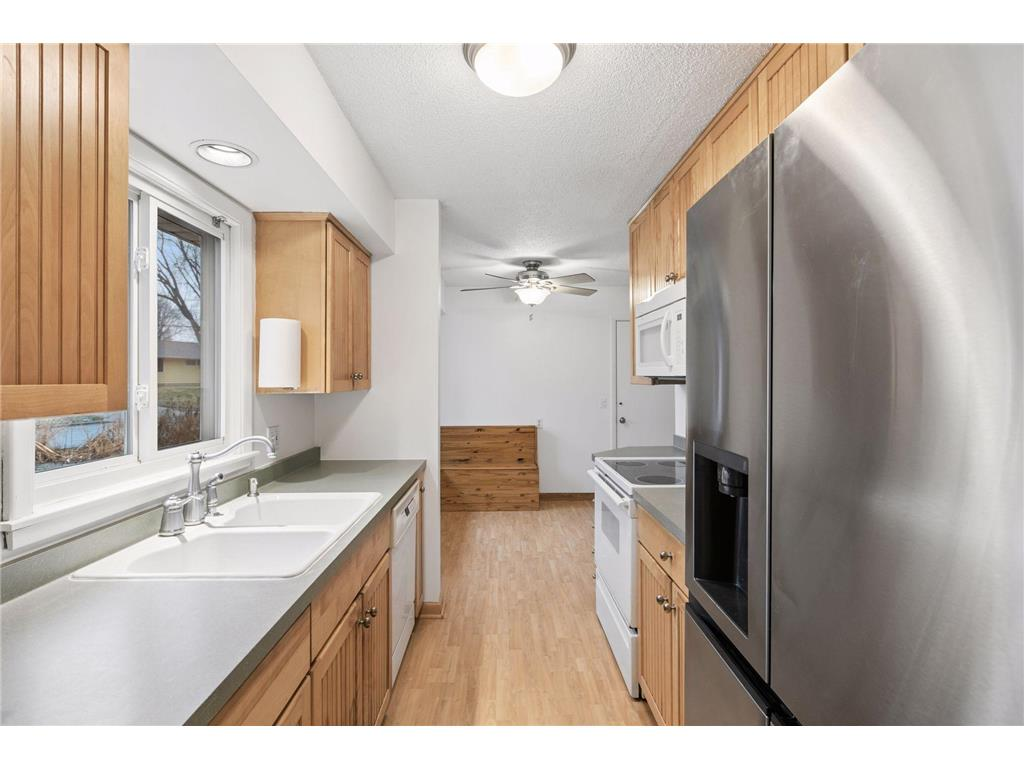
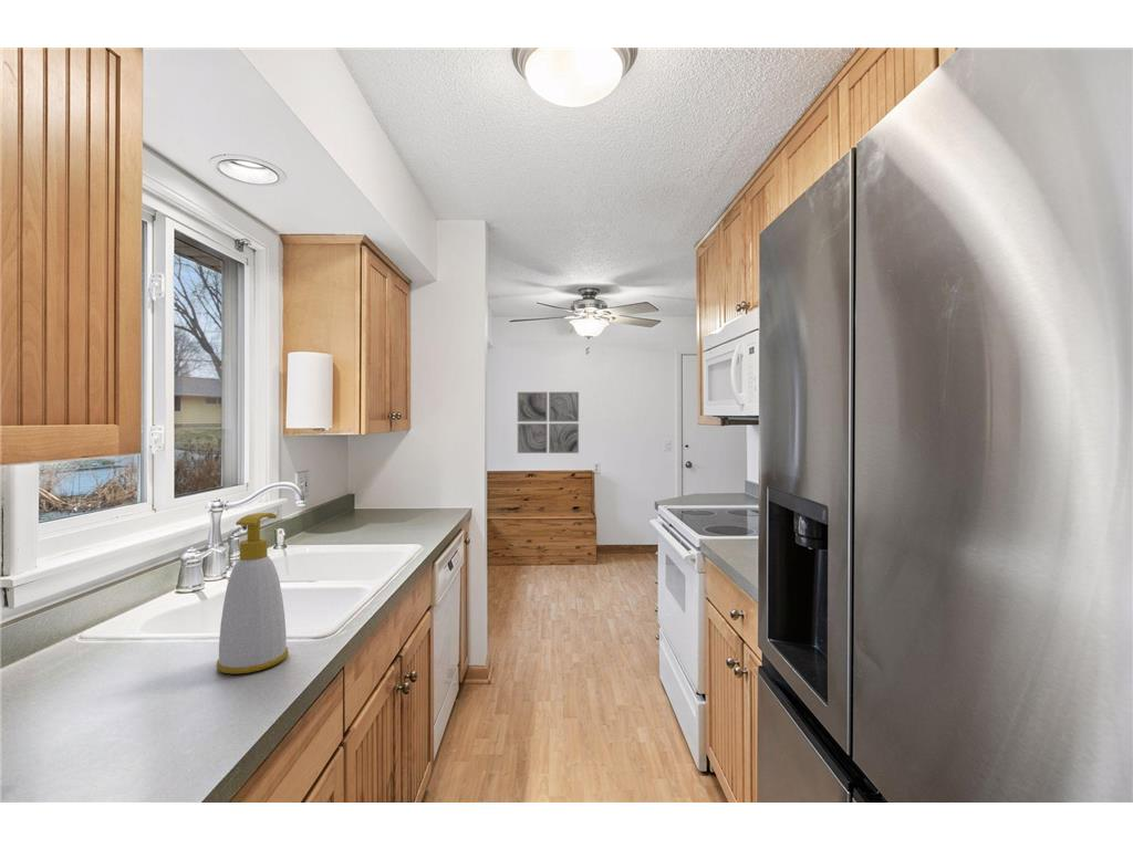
+ wall art (547, 421)
+ soap bottle (253, 587)
